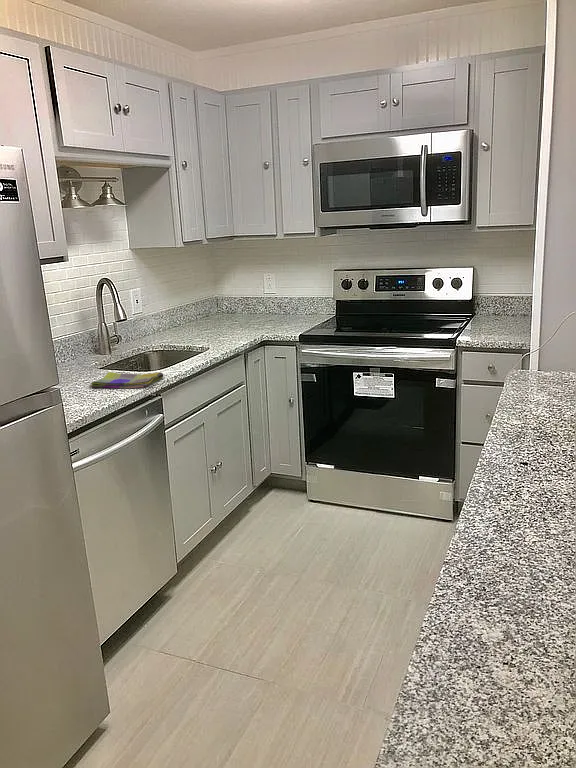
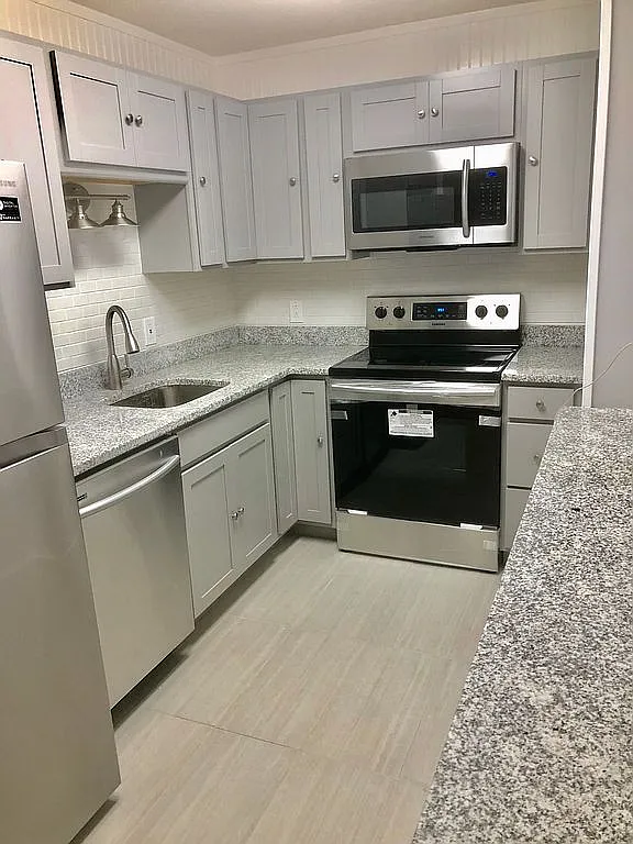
- dish towel (128, 379)
